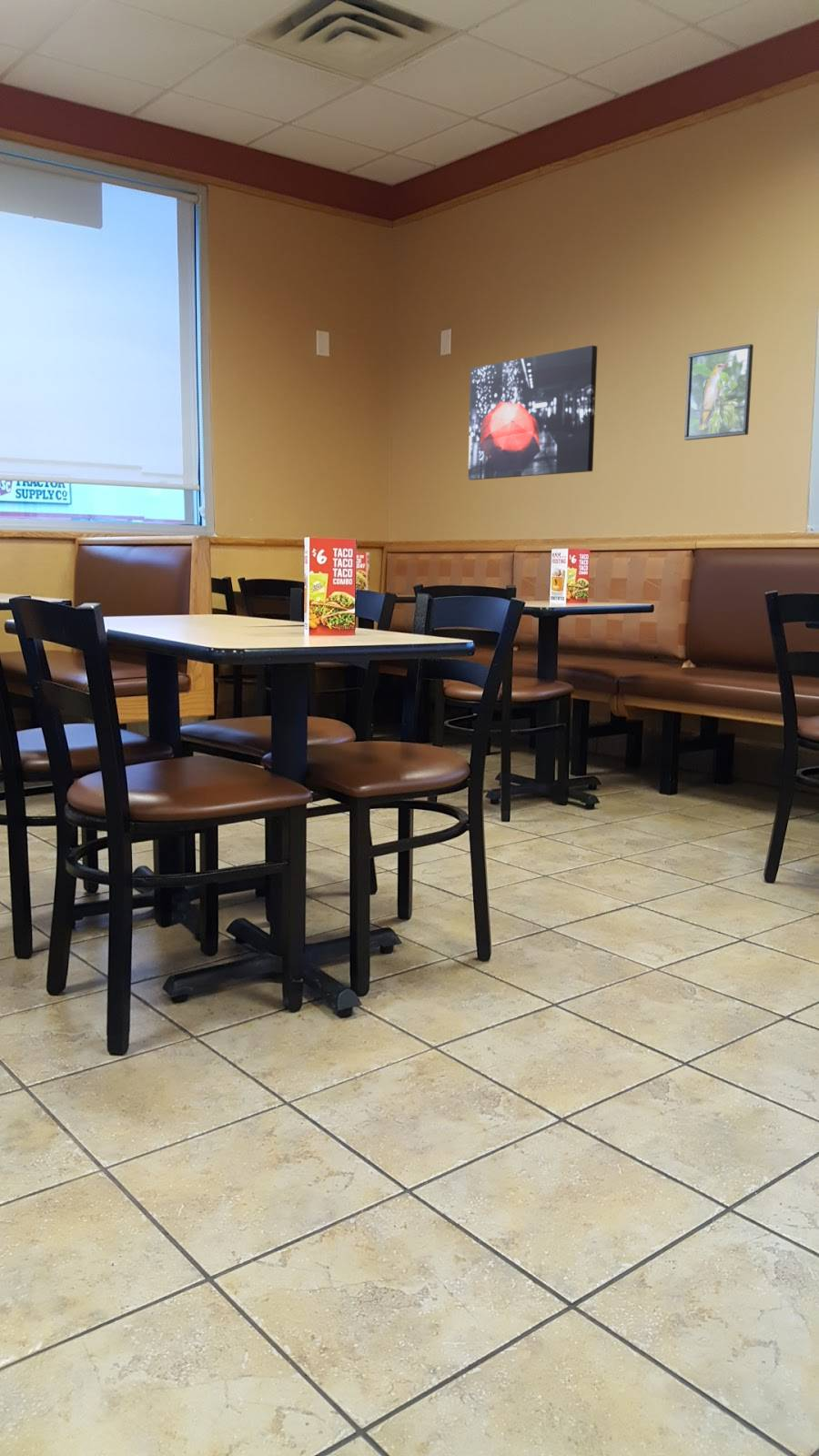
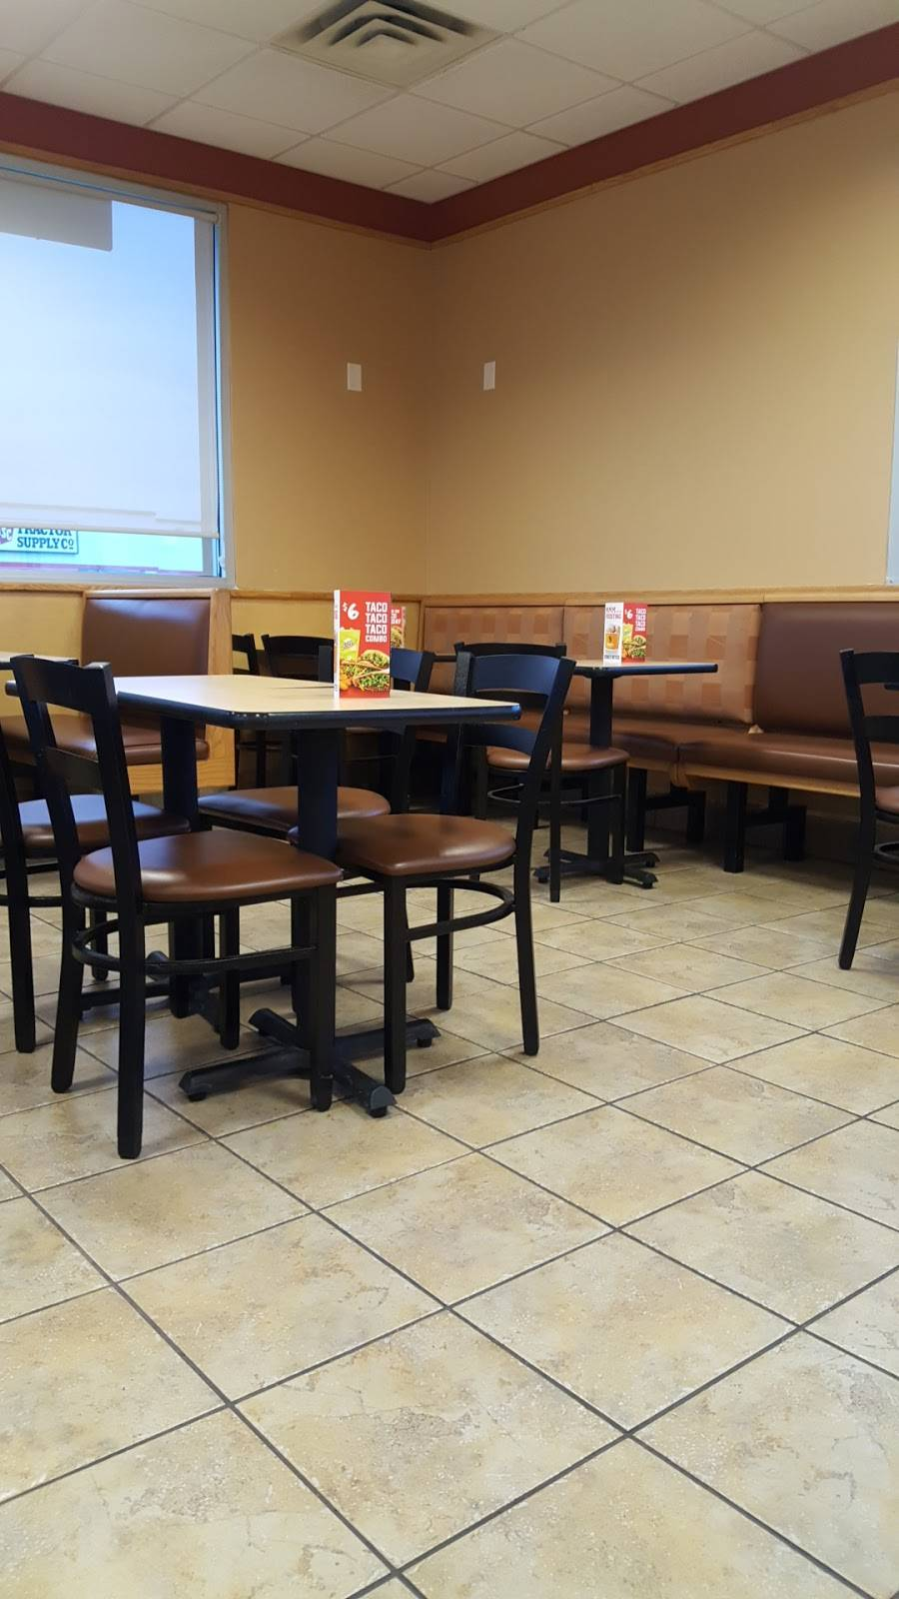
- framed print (717, 393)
- wall art (528, 417)
